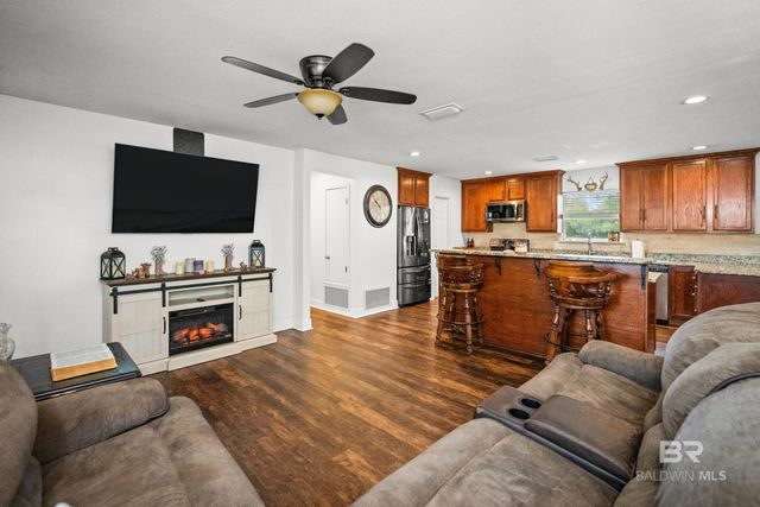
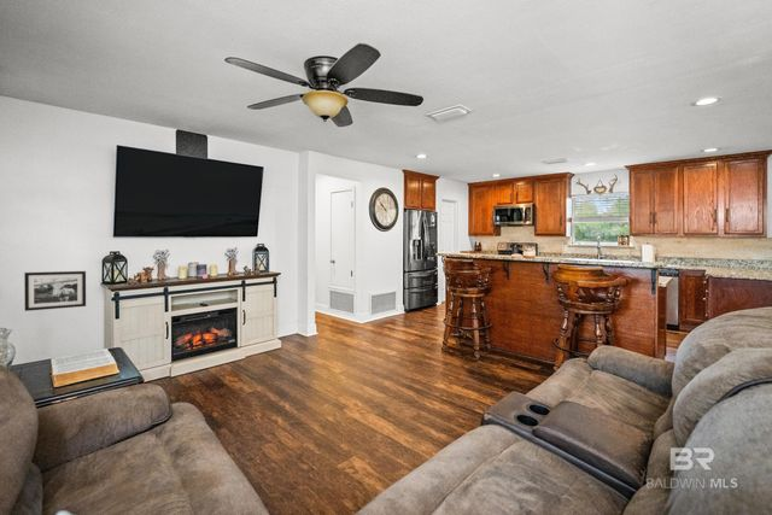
+ picture frame (55, 289)
